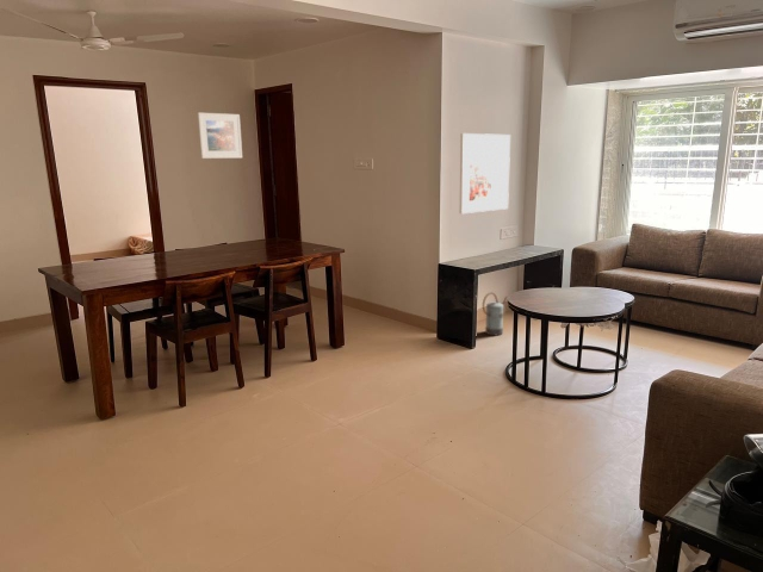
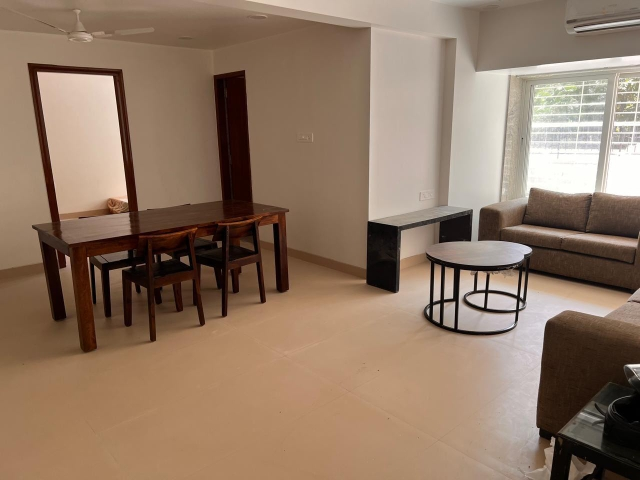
- watering can (495, 311)
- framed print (221, 136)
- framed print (485, 173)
